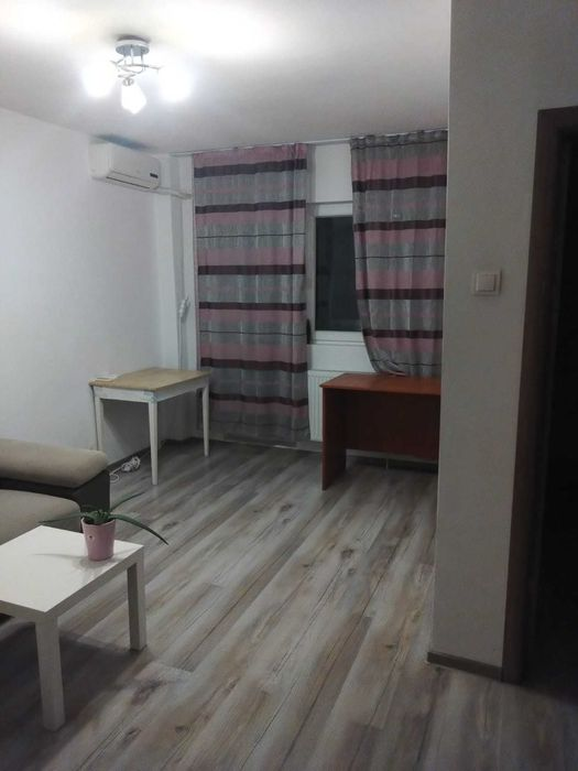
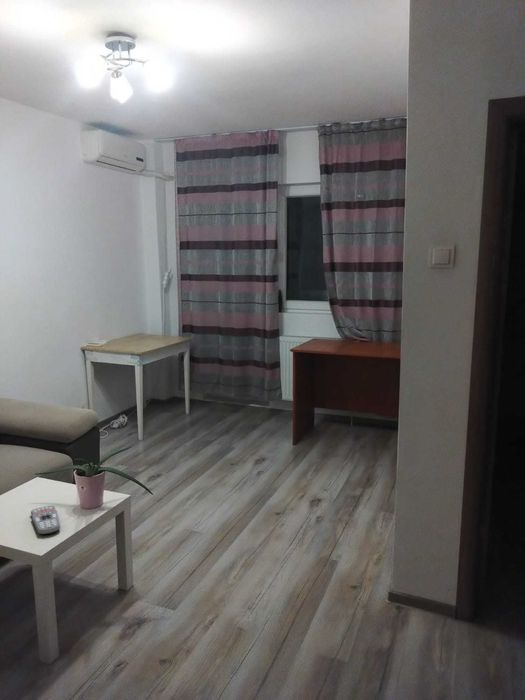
+ remote control (46, 520)
